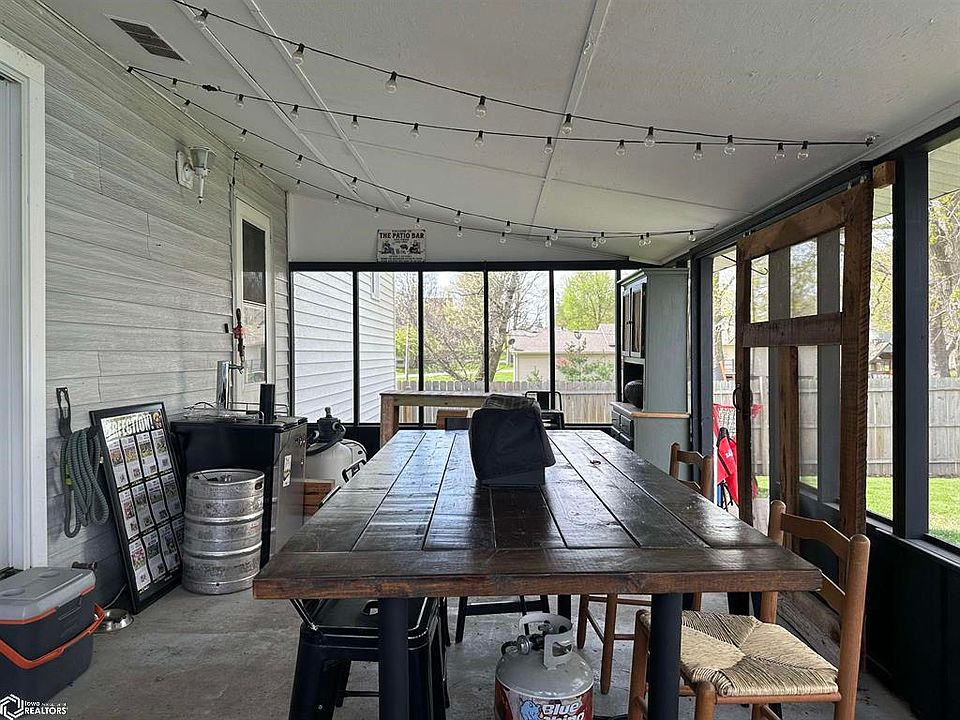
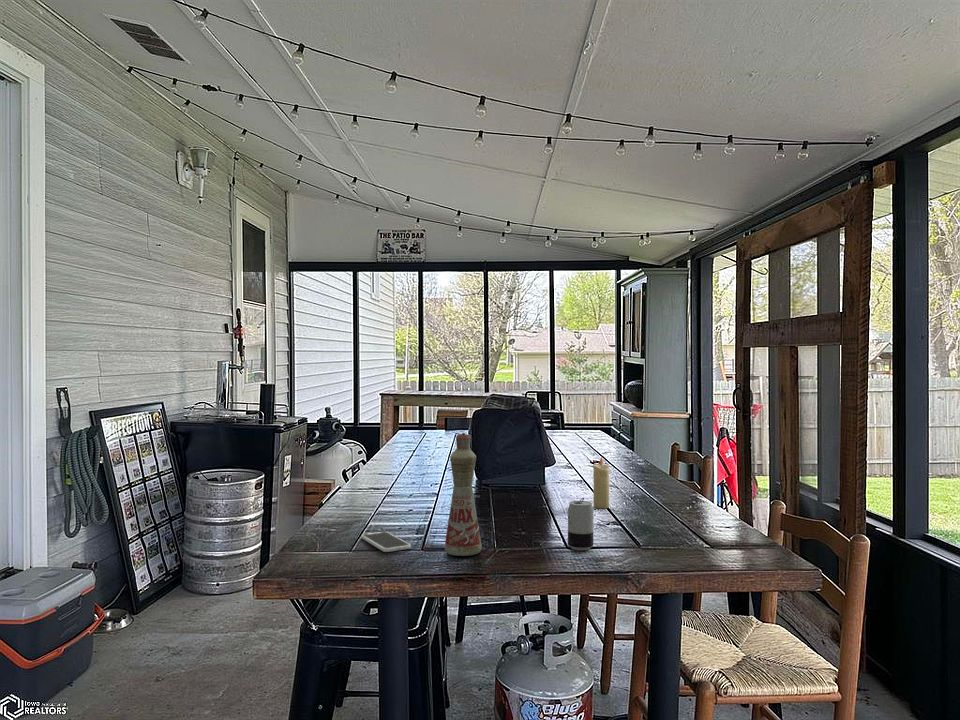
+ beverage can (580, 522)
+ bottle (463, 492)
+ smartphone (385, 541)
+ candle (601, 481)
